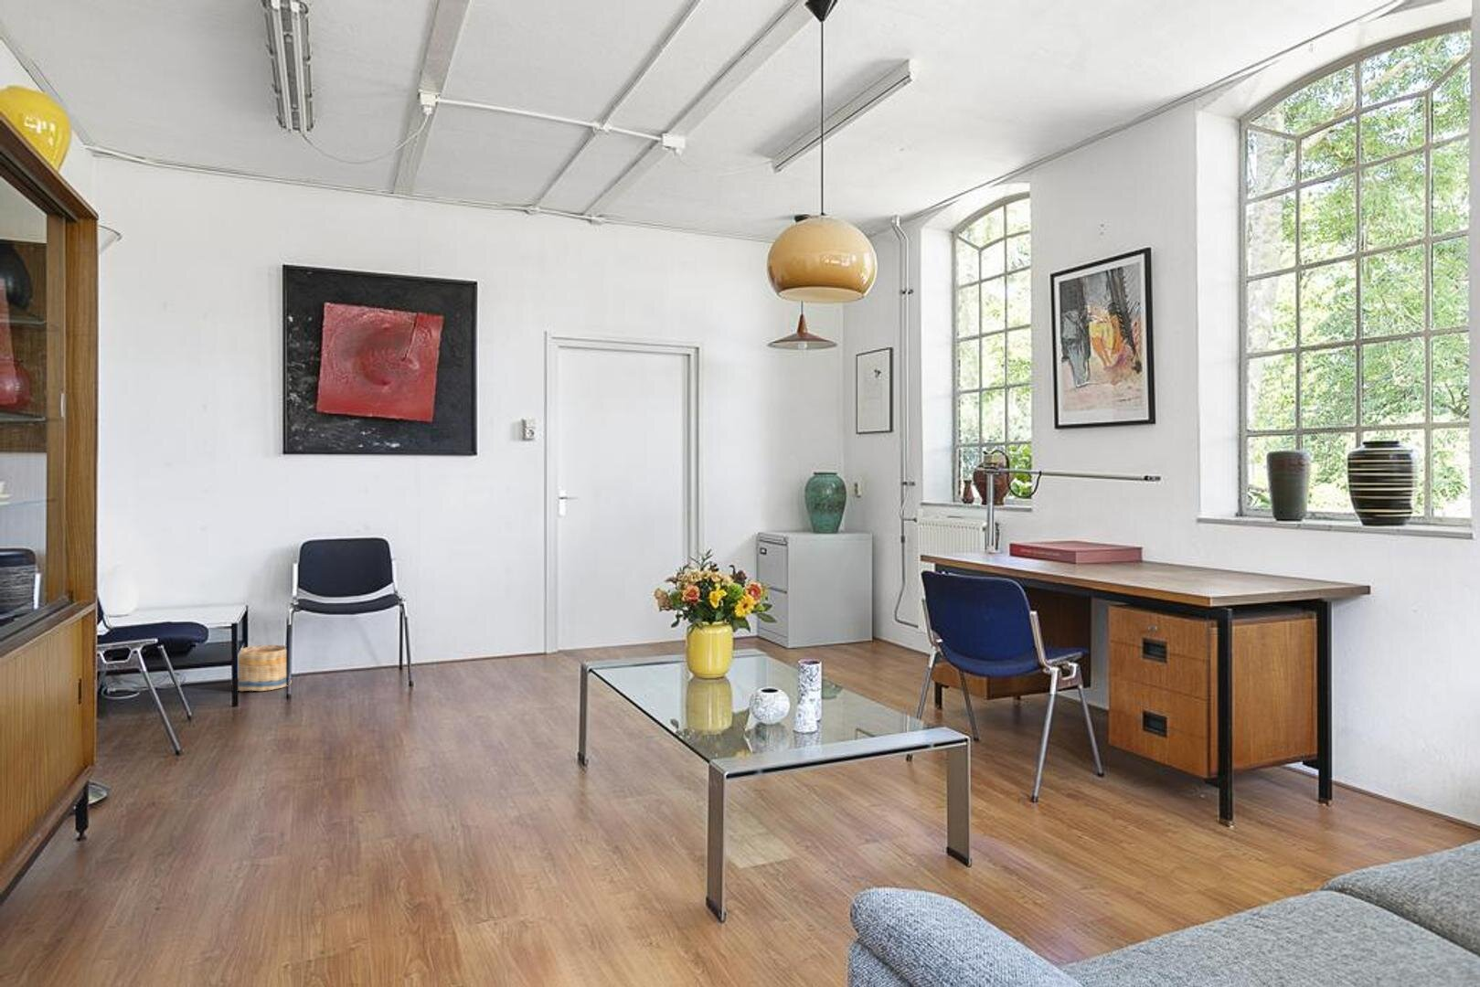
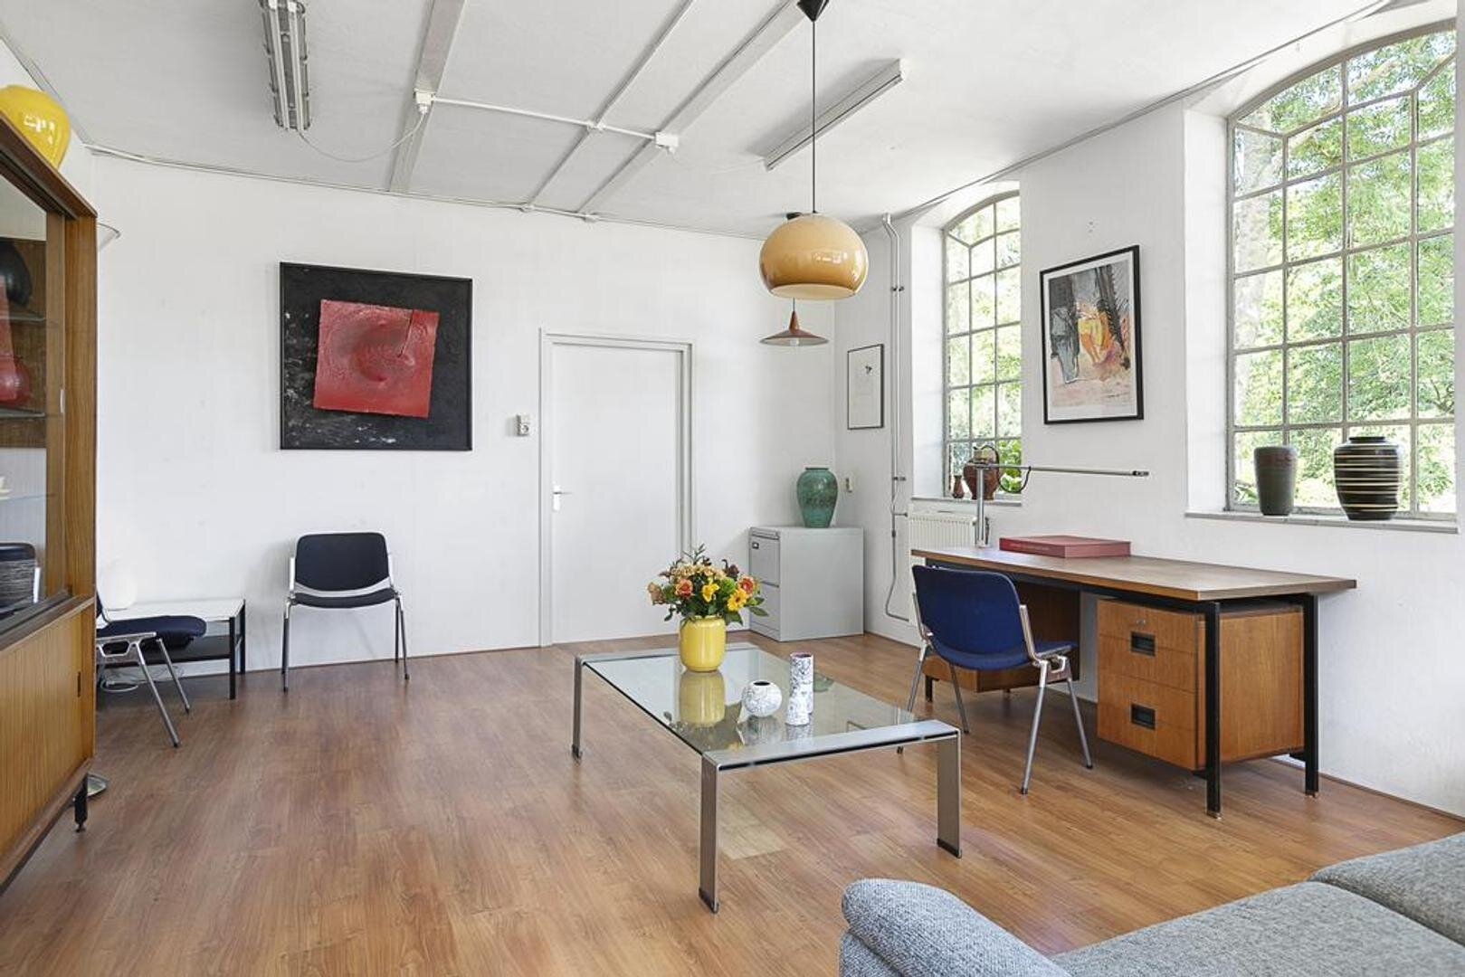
- basket (262, 668)
